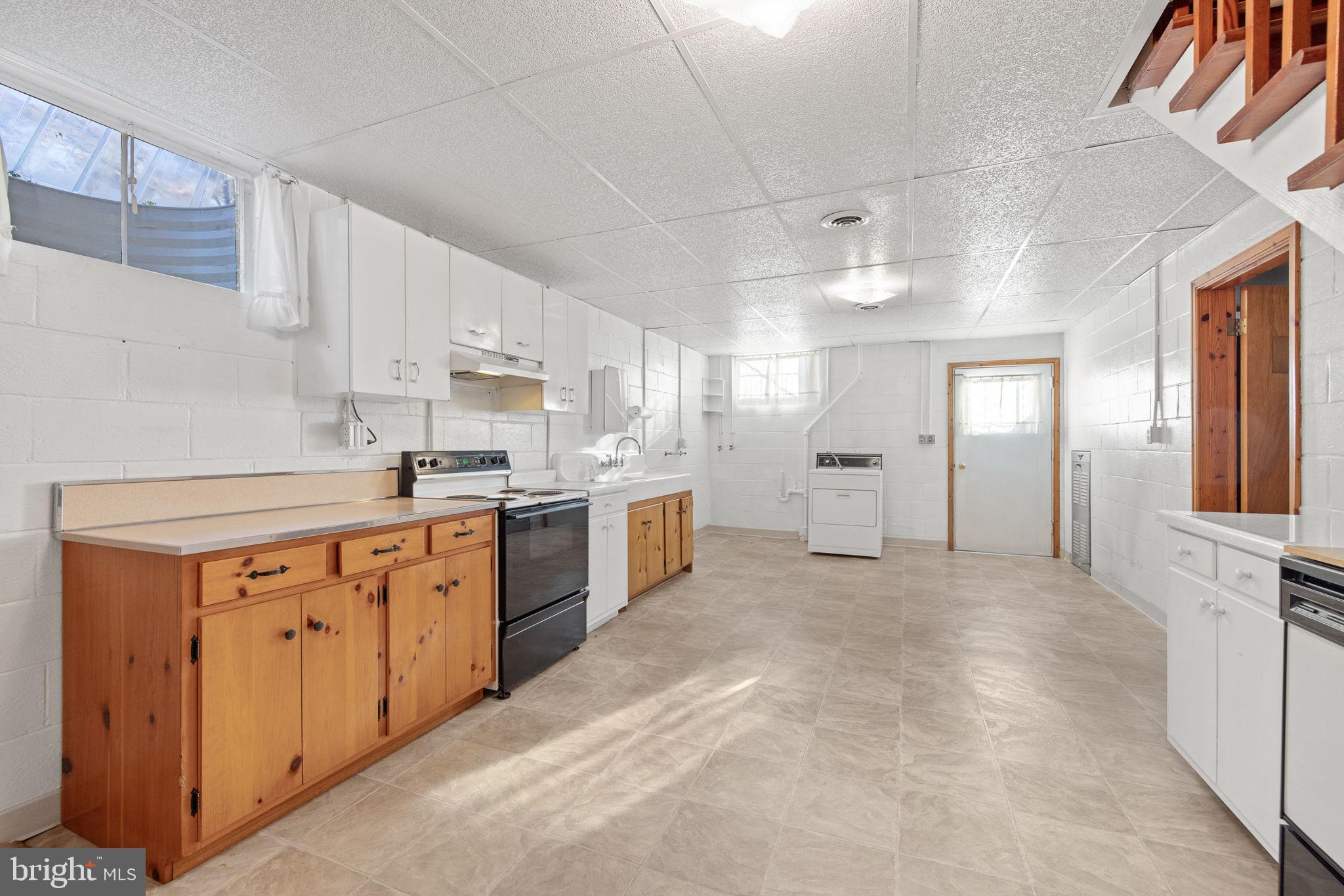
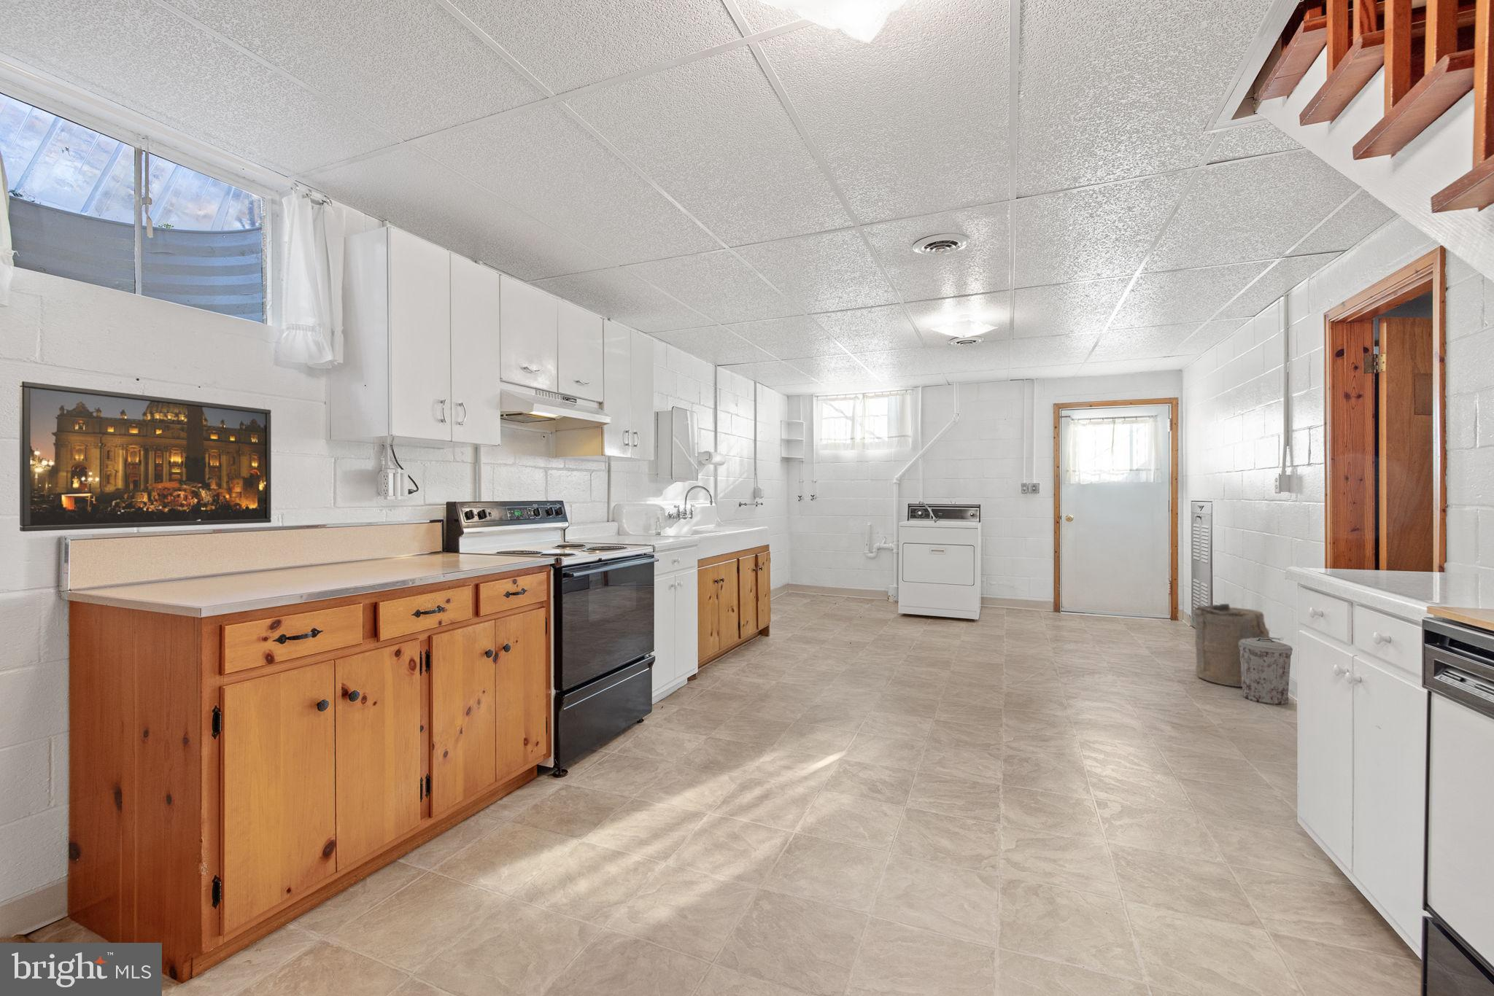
+ laundry hamper (1231, 641)
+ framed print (162, 461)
+ trash can (1265, 668)
